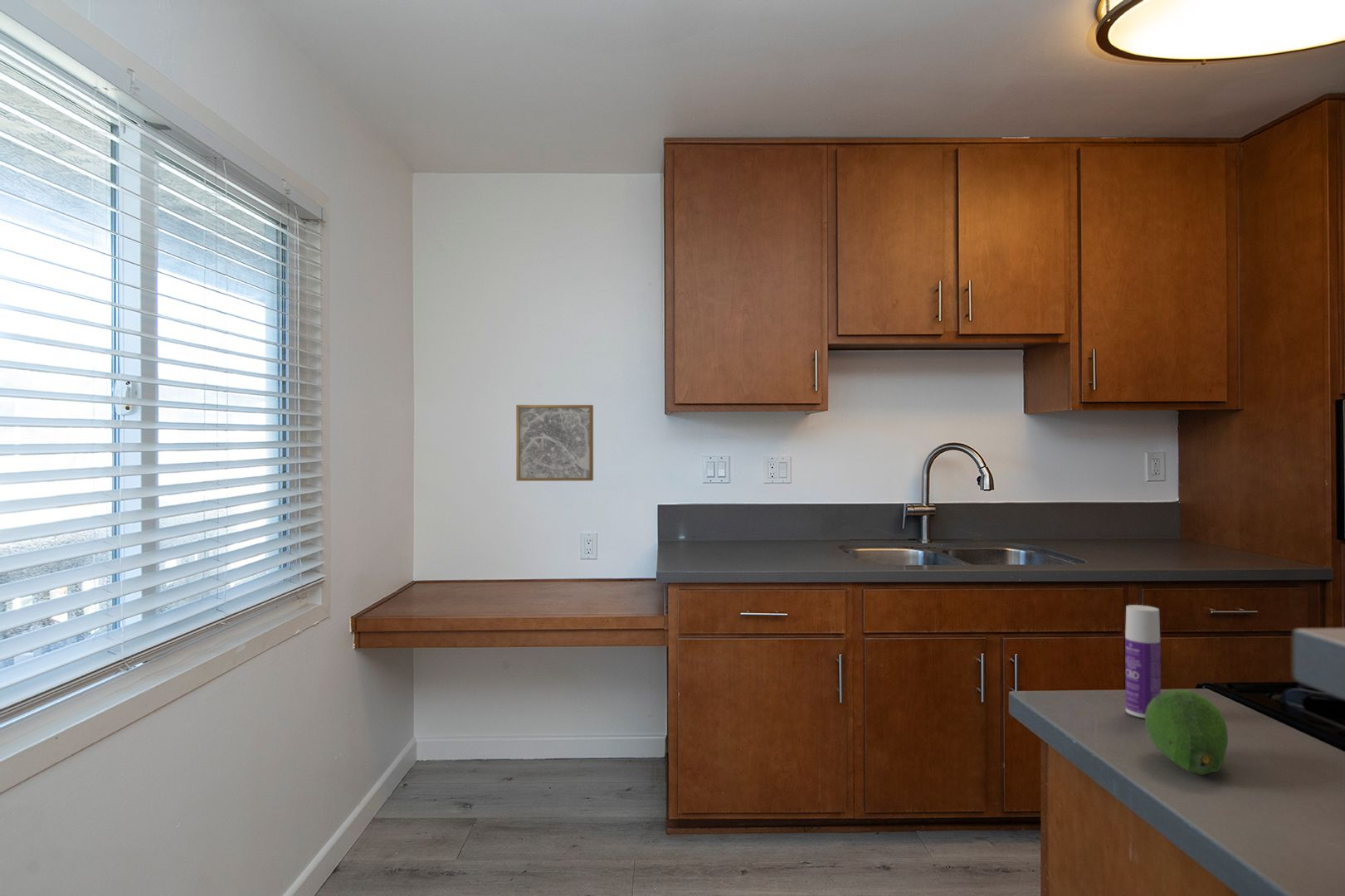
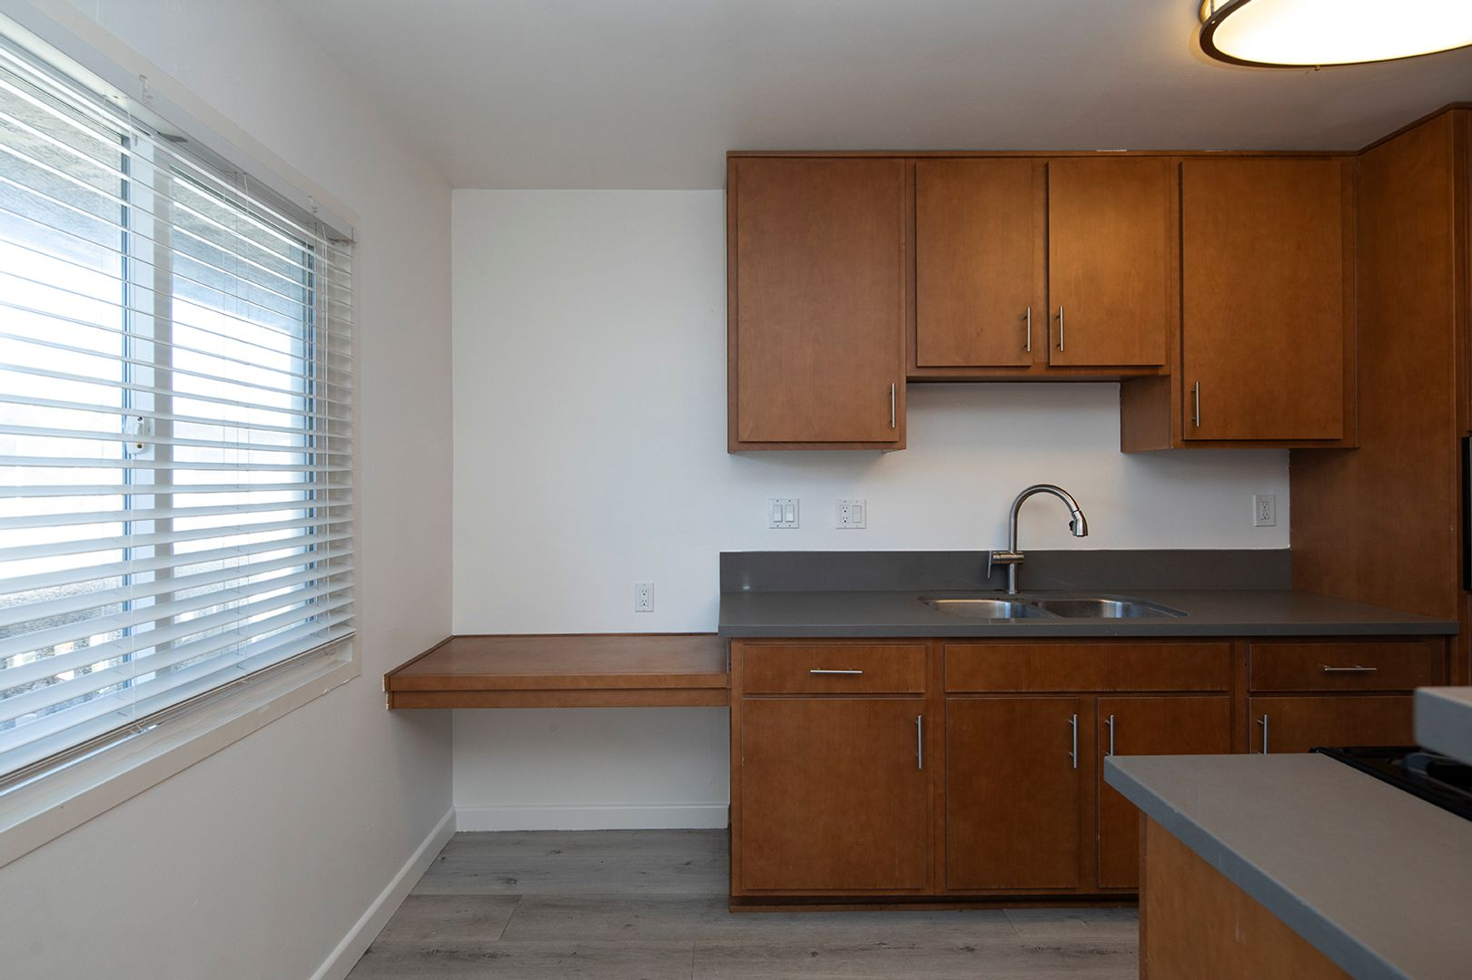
- bottle (1143, 660)
- wall art (554, 442)
- fruit (1187, 728)
